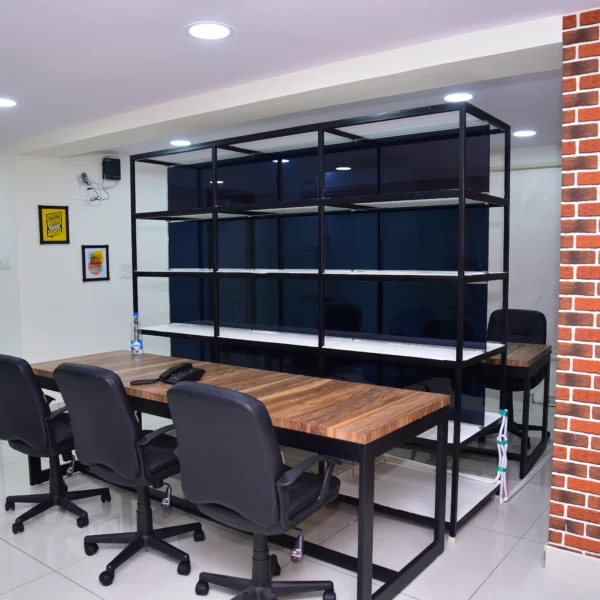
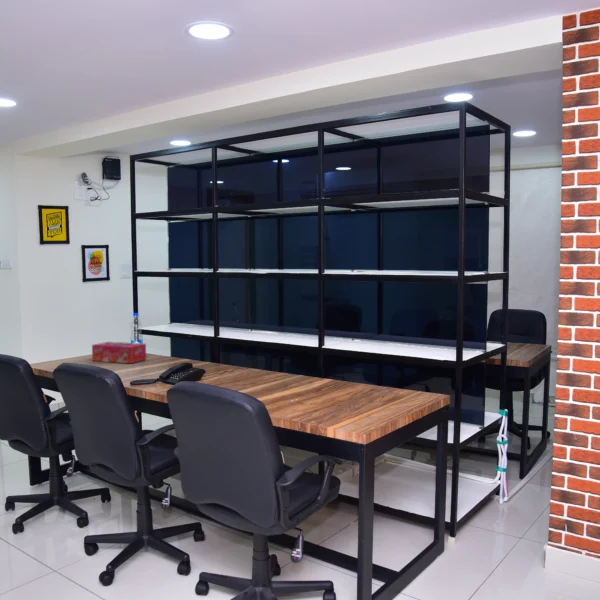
+ tissue box (119, 352)
